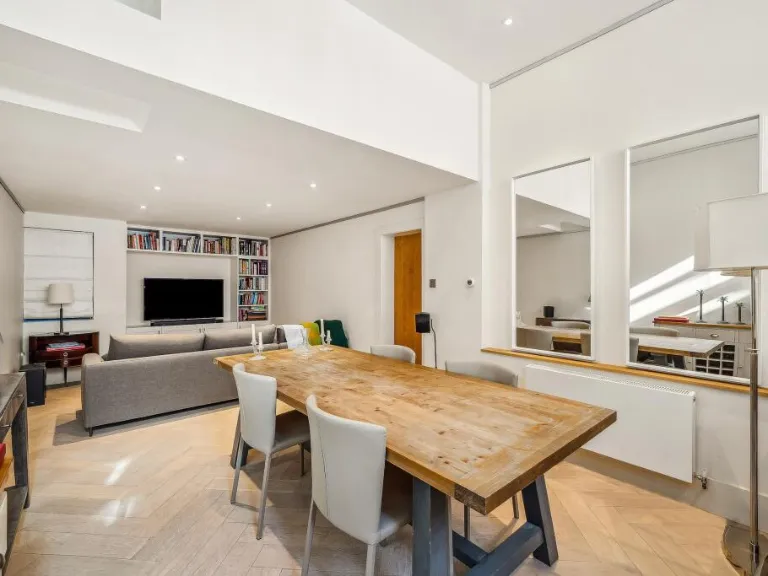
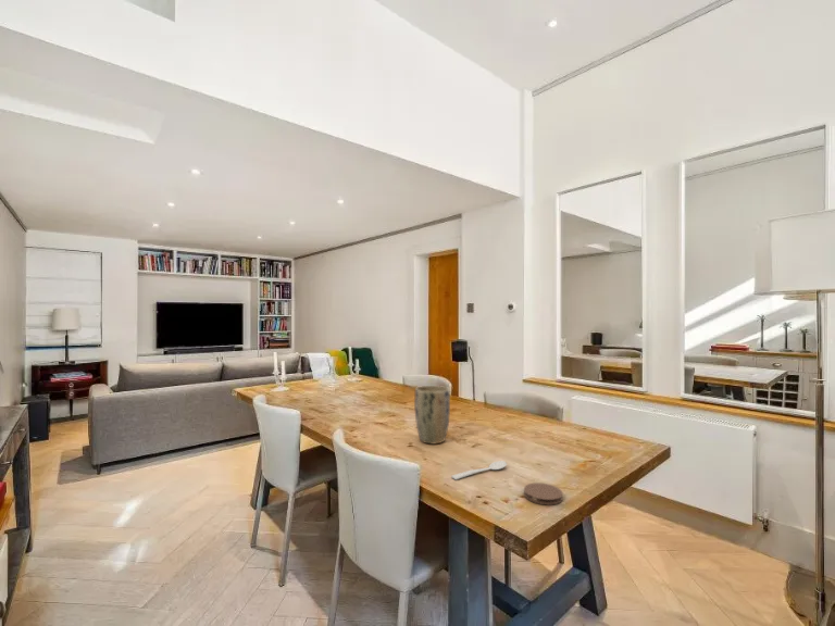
+ coaster (543, 492)
+ spoon (481, 470)
+ plant pot (432, 414)
